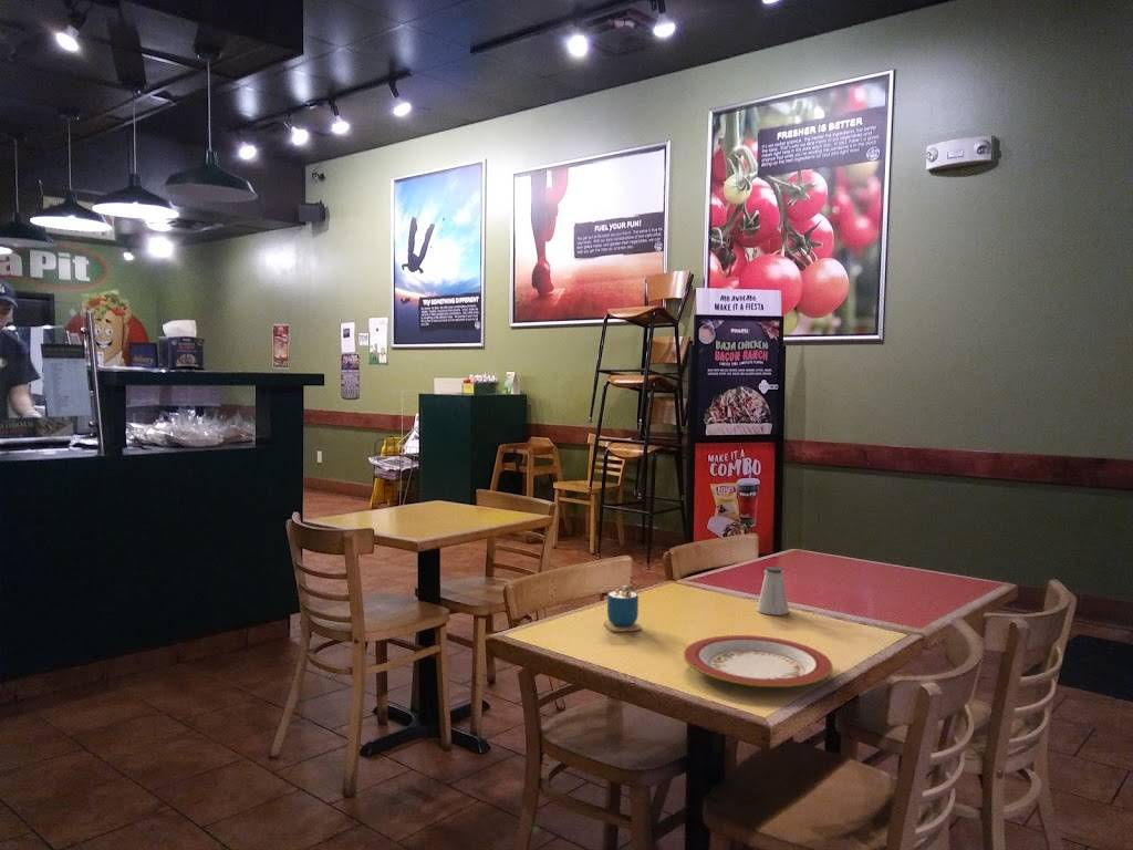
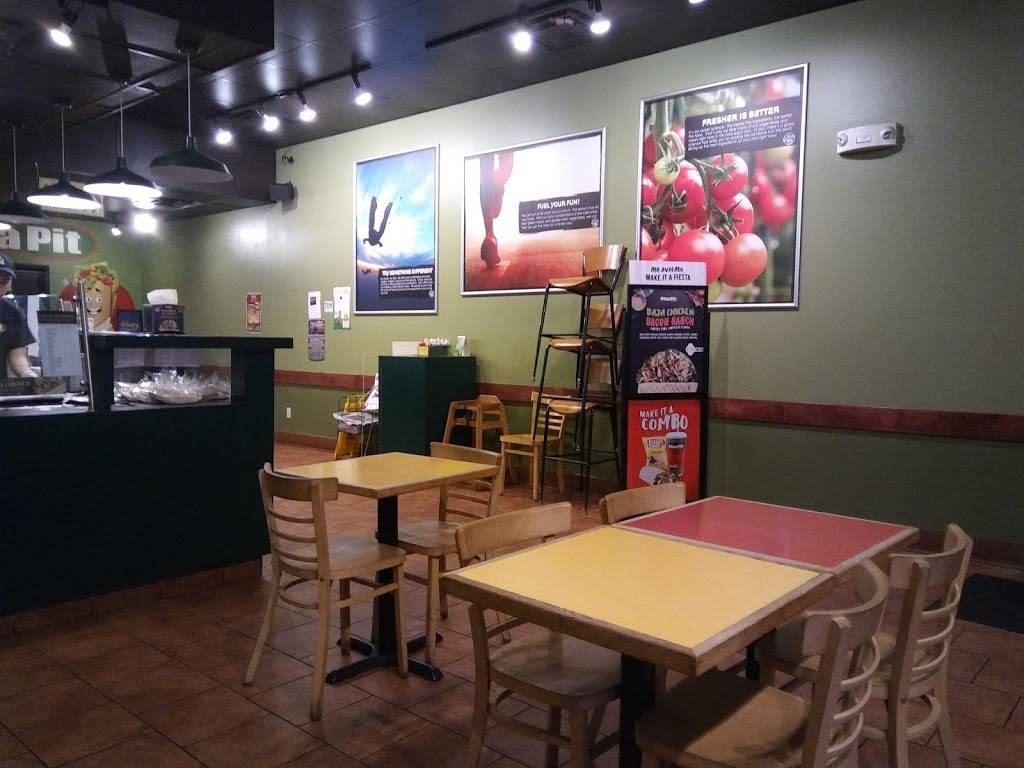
- cup (622, 599)
- saltshaker (773, 589)
- plate (756, 663)
